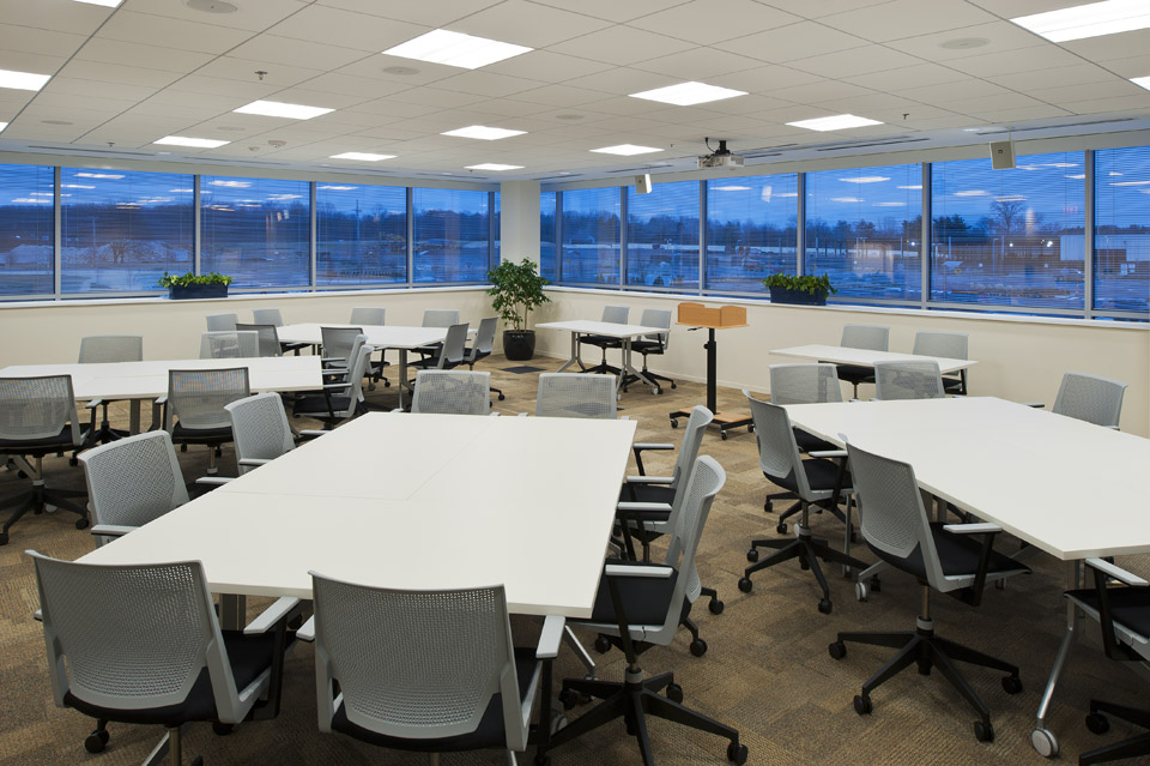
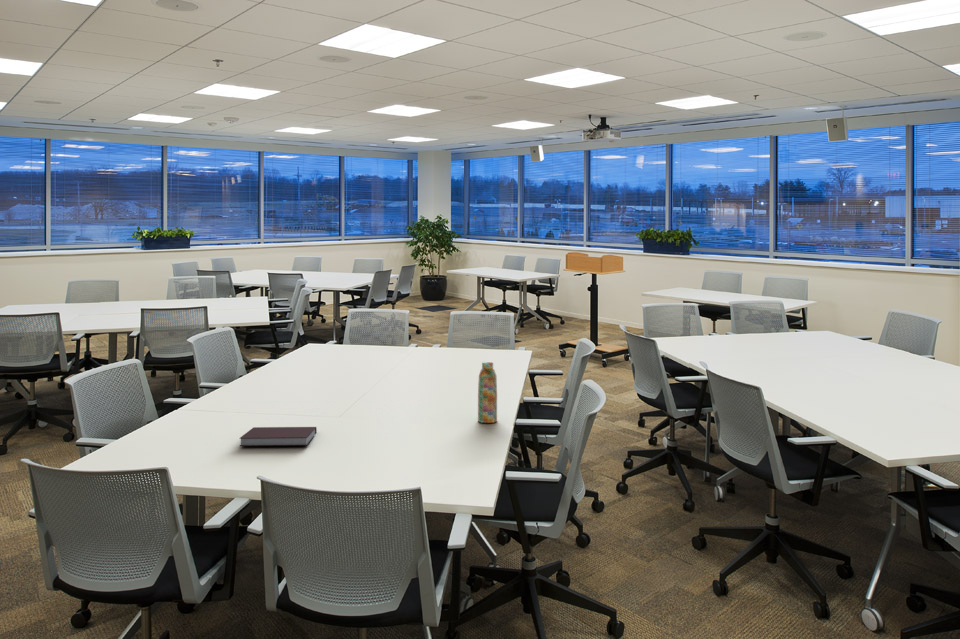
+ water bottle (487, 391)
+ notebook (279, 436)
